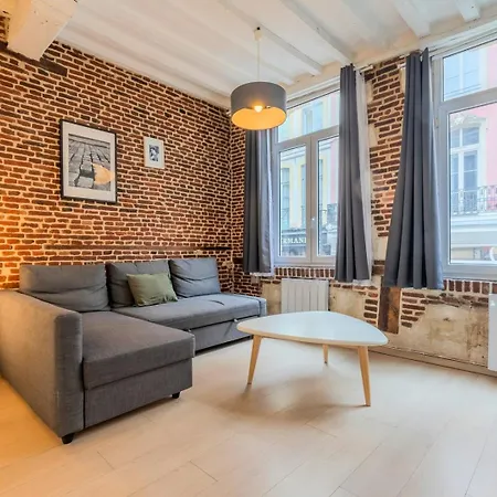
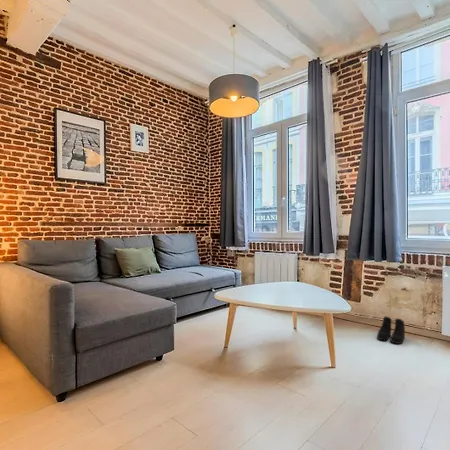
+ boots (390, 328)
